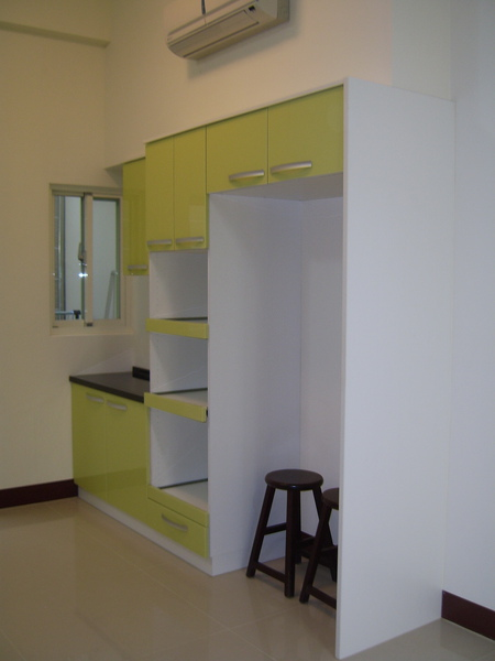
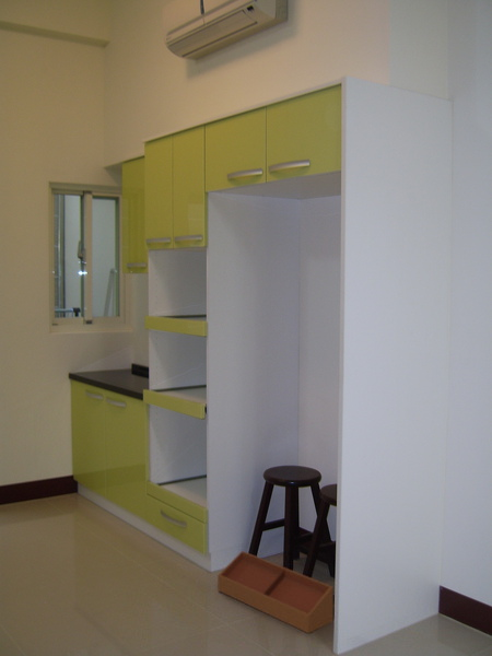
+ storage bin (272, 588)
